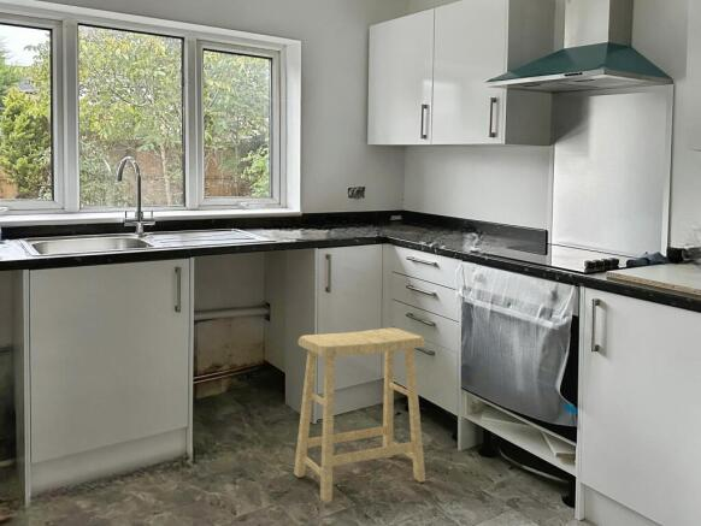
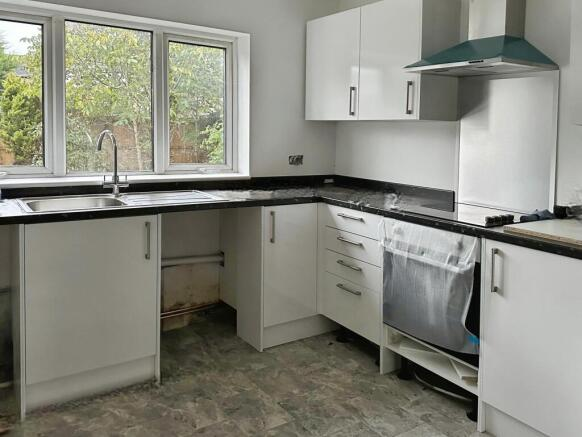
- stool (366, 429)
